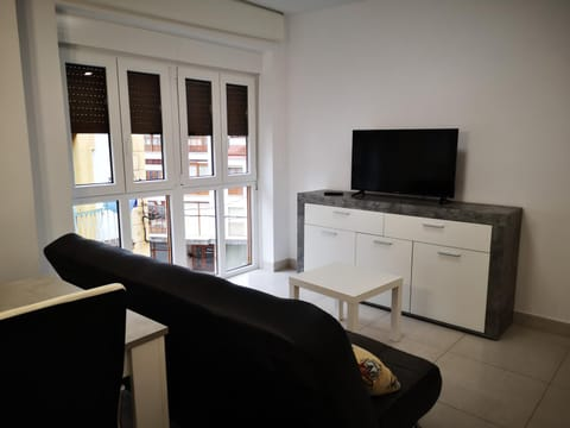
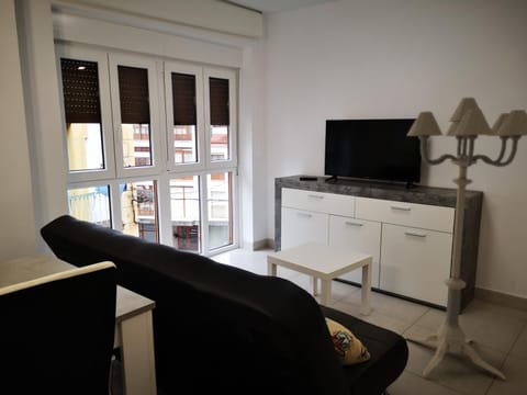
+ floor lamp (458, 233)
